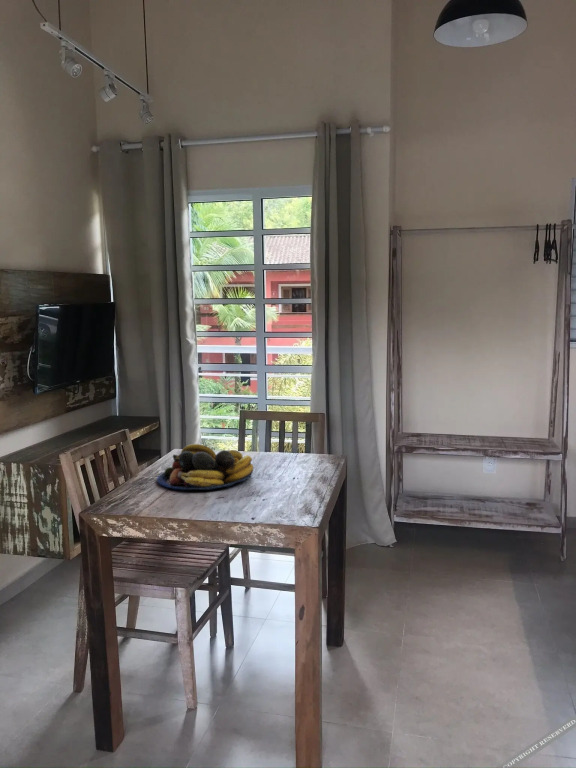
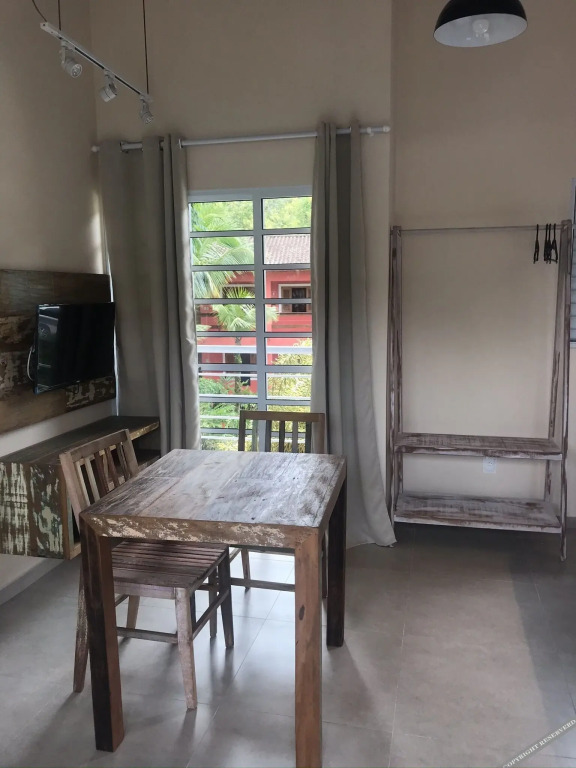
- fruit bowl (203, 461)
